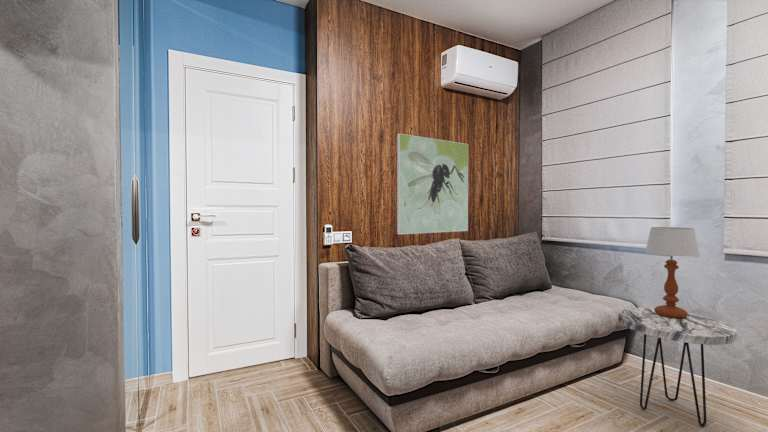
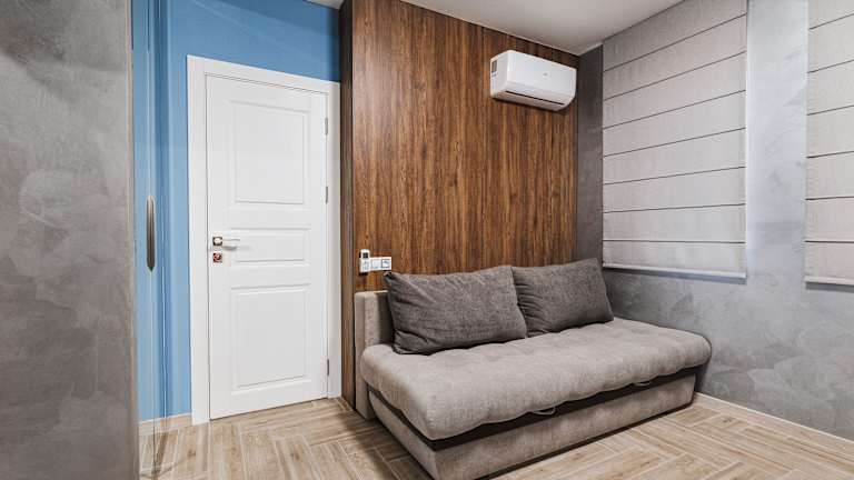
- side table (680, 366)
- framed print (435, 186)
- table lamp (671, 271)
